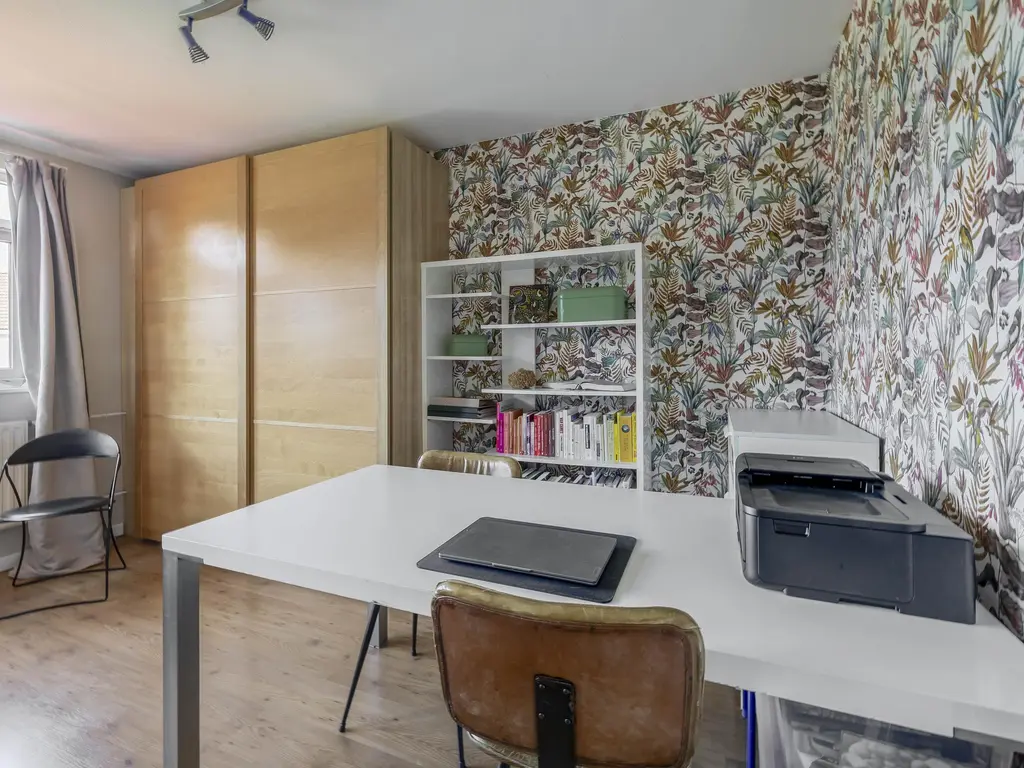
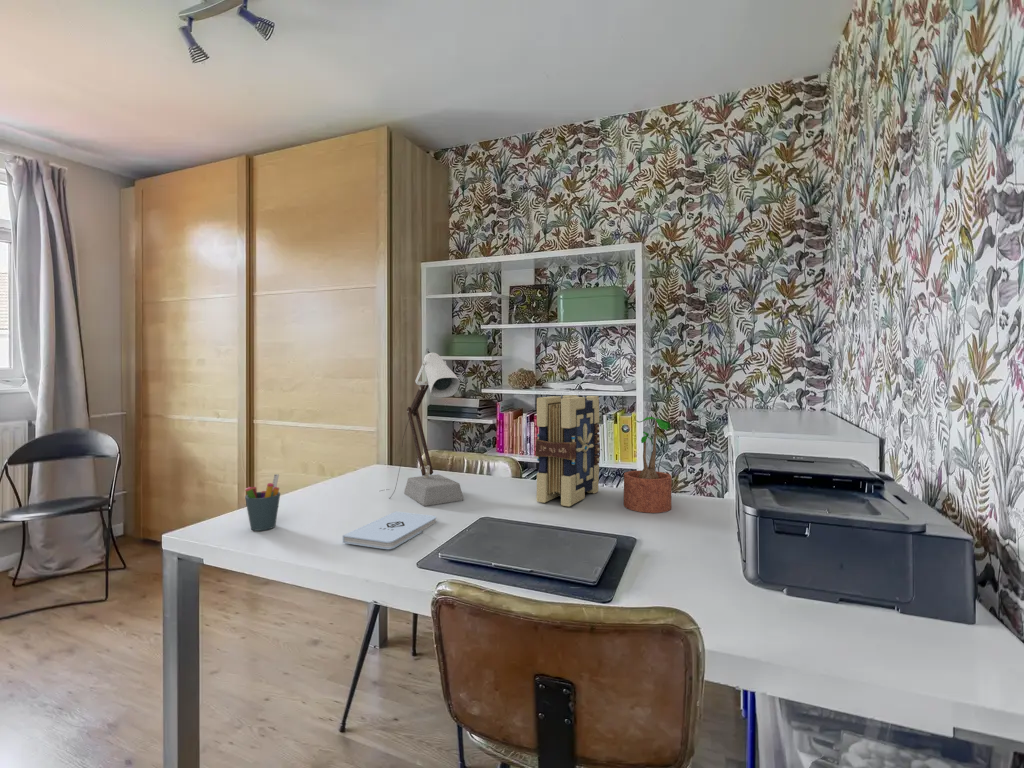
+ potted plant (652, 461)
+ book (570, 446)
+ desk lamp (420, 422)
+ notepad (393, 528)
+ pen holder (263, 502)
